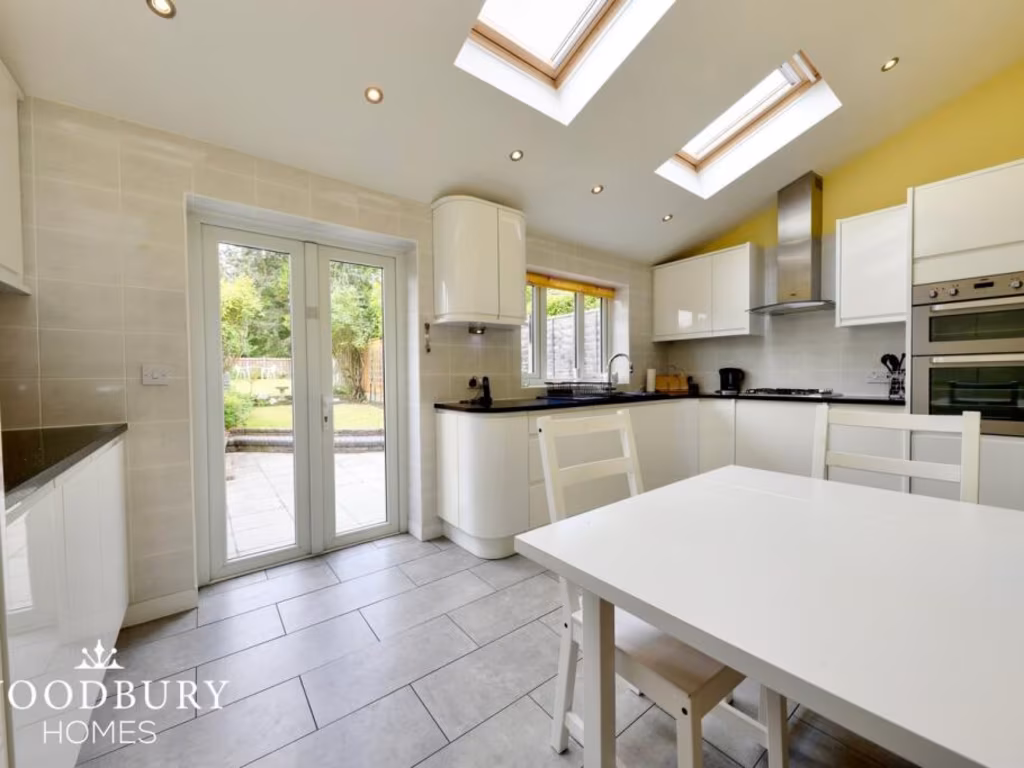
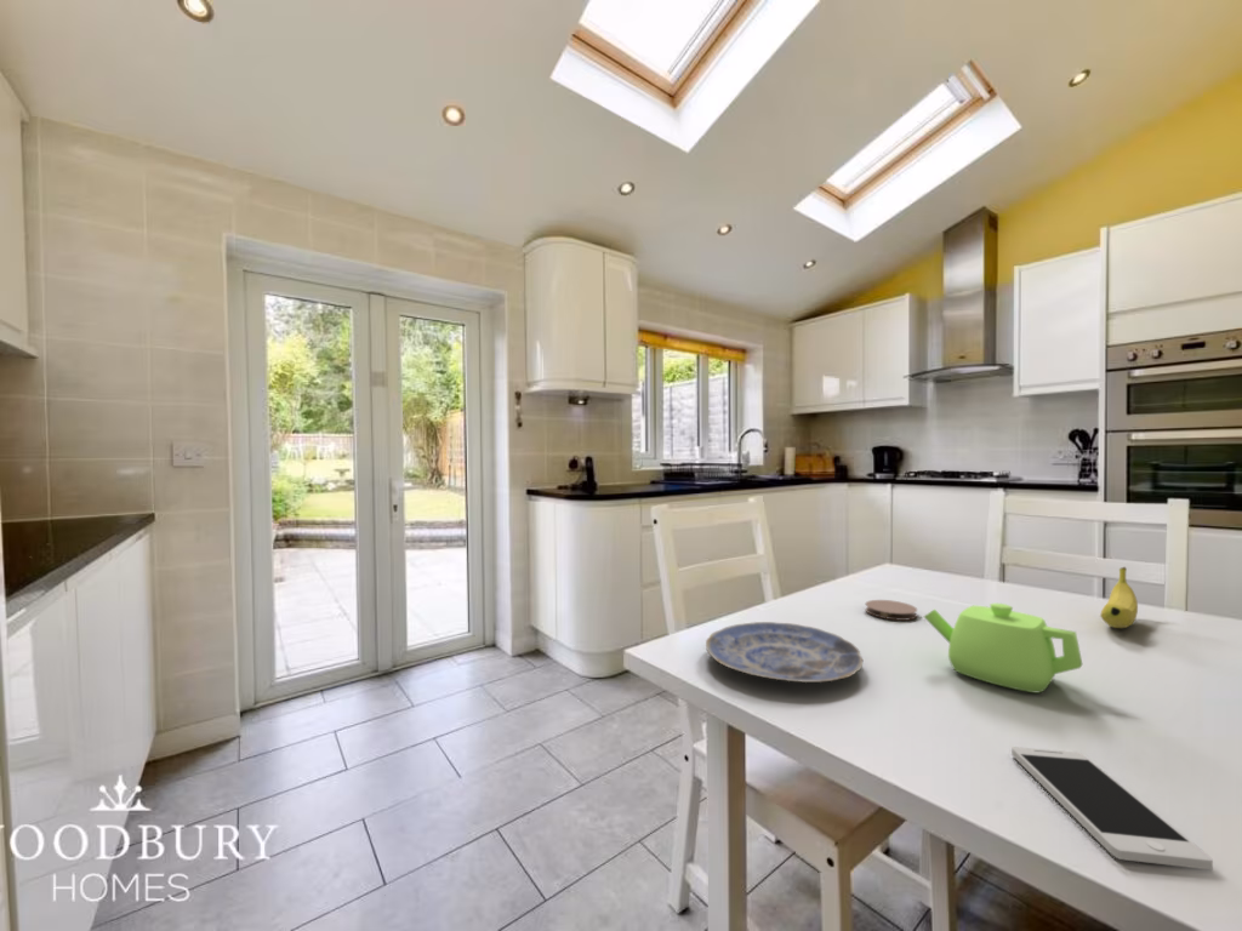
+ fruit (1118, 599)
+ coaster (890, 609)
+ smartphone (1095, 798)
+ teapot (995, 639)
+ plate (780, 652)
